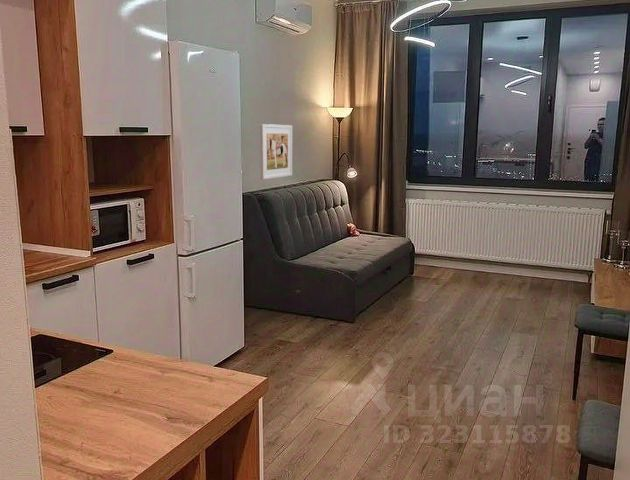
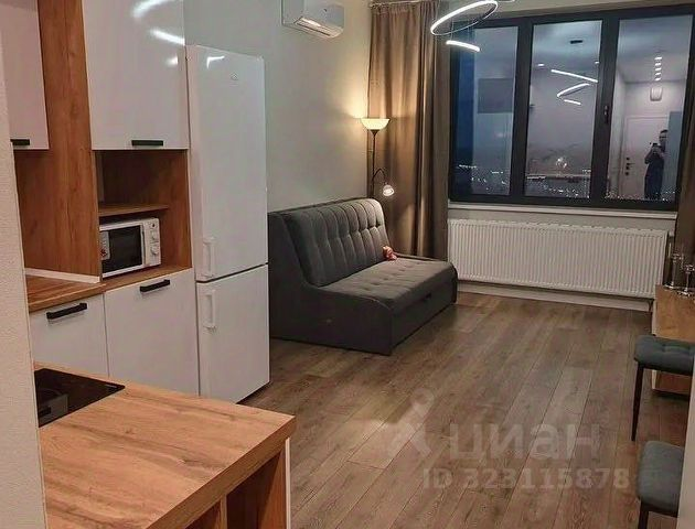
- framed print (277, 151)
